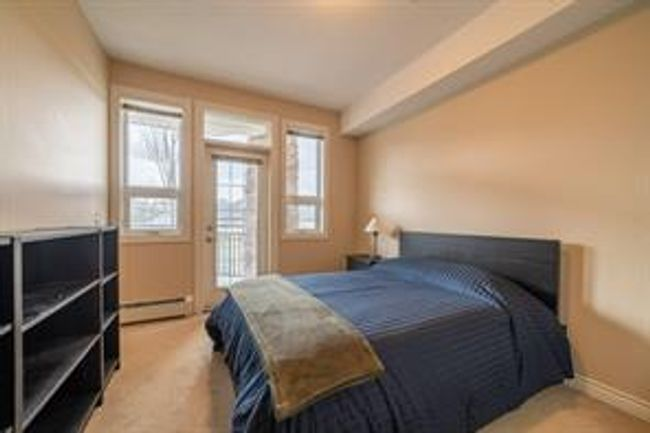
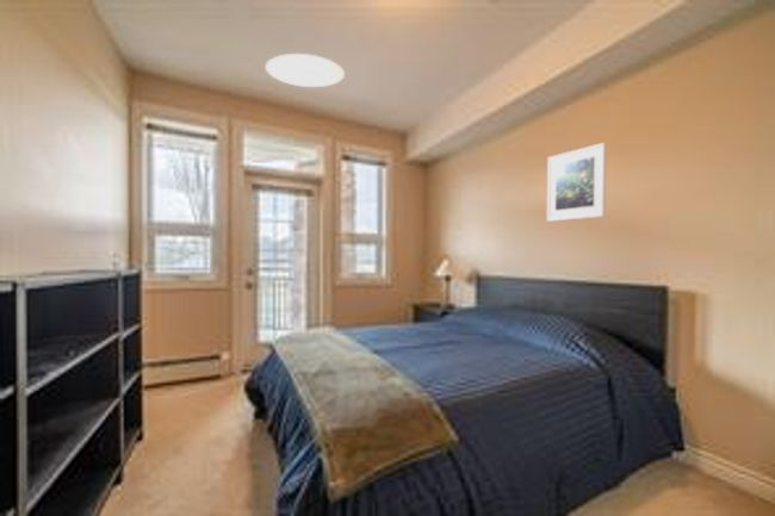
+ ceiling light (305, 68)
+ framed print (574, 185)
